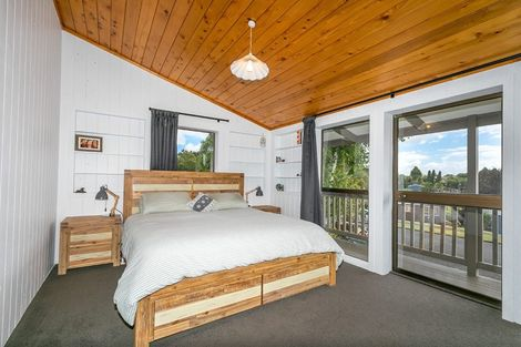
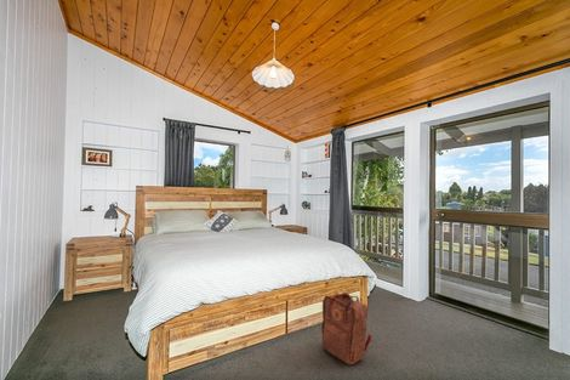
+ backpack (343, 322)
